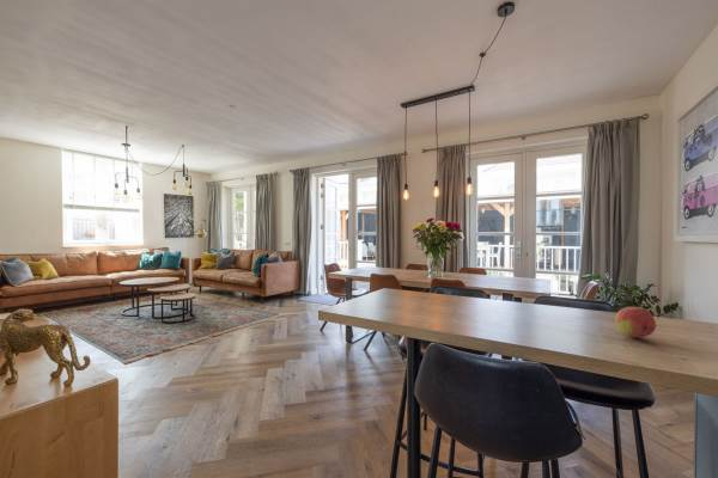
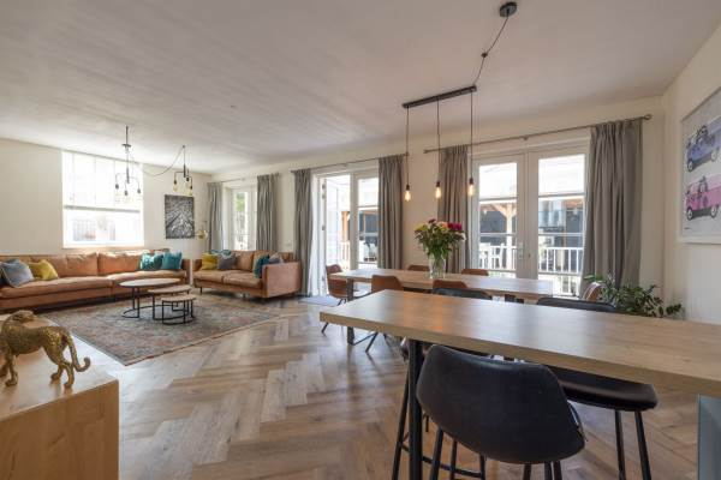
- fruit (633, 321)
